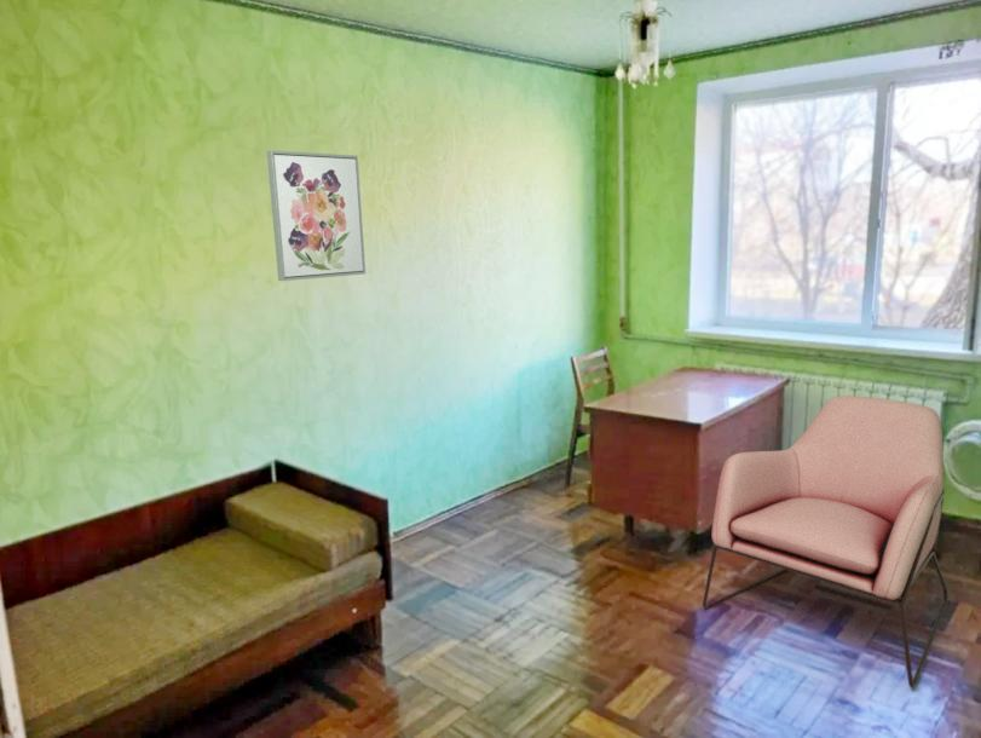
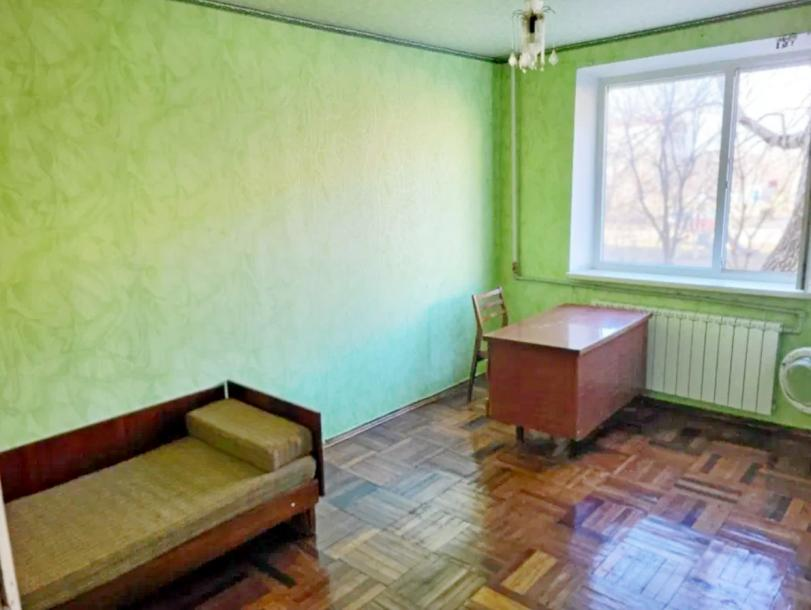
- armchair (842, 515)
- wall art (318, 215)
